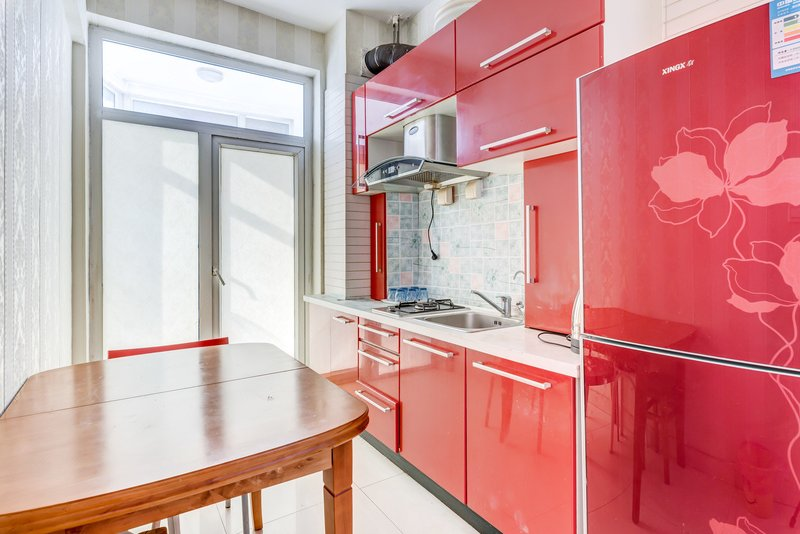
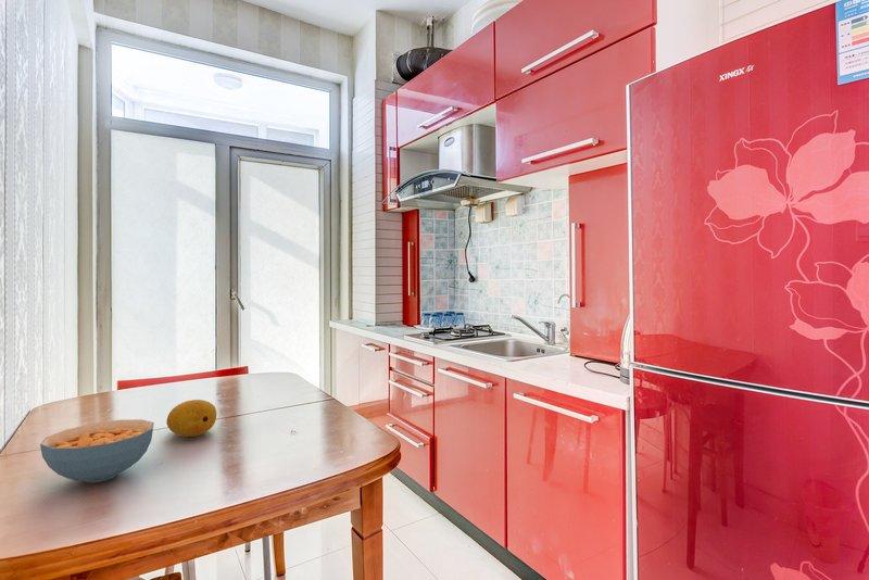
+ fruit (190, 416)
+ cereal bowl (101, 454)
